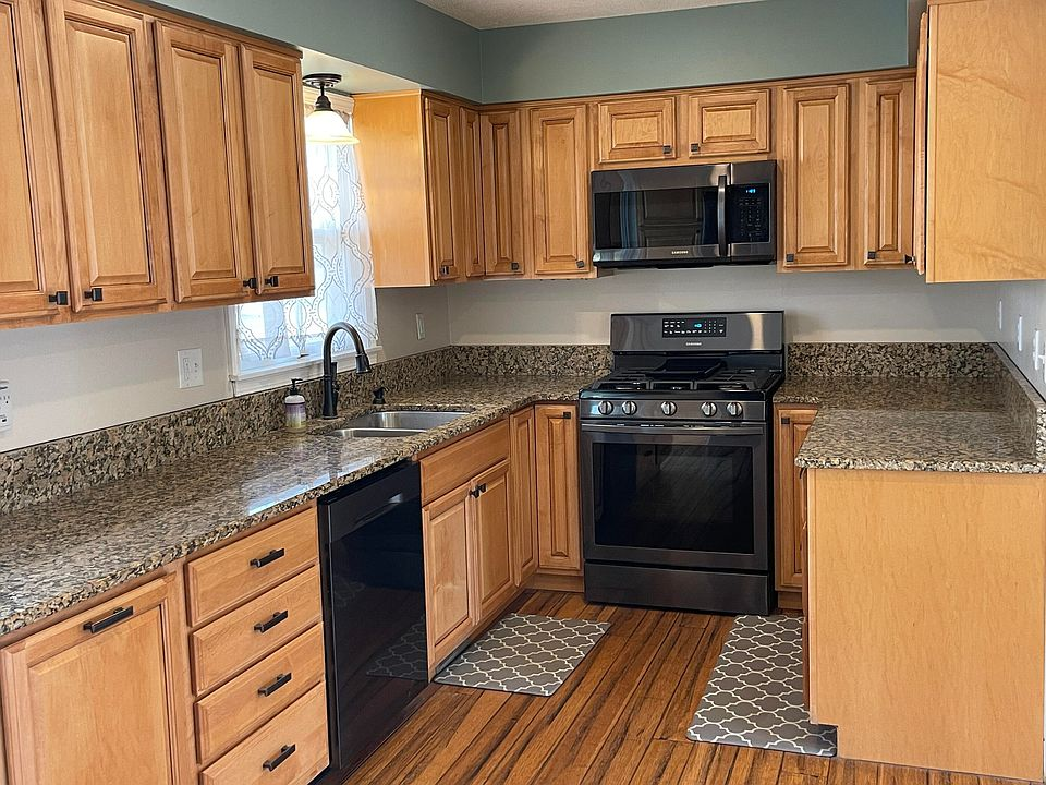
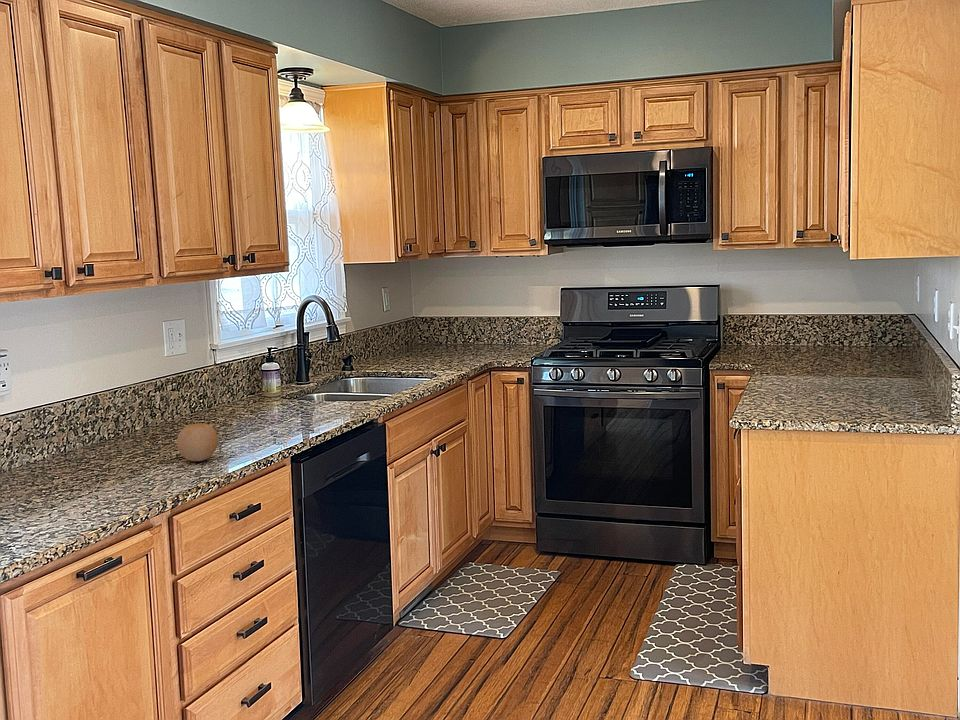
+ fruit (197, 442)
